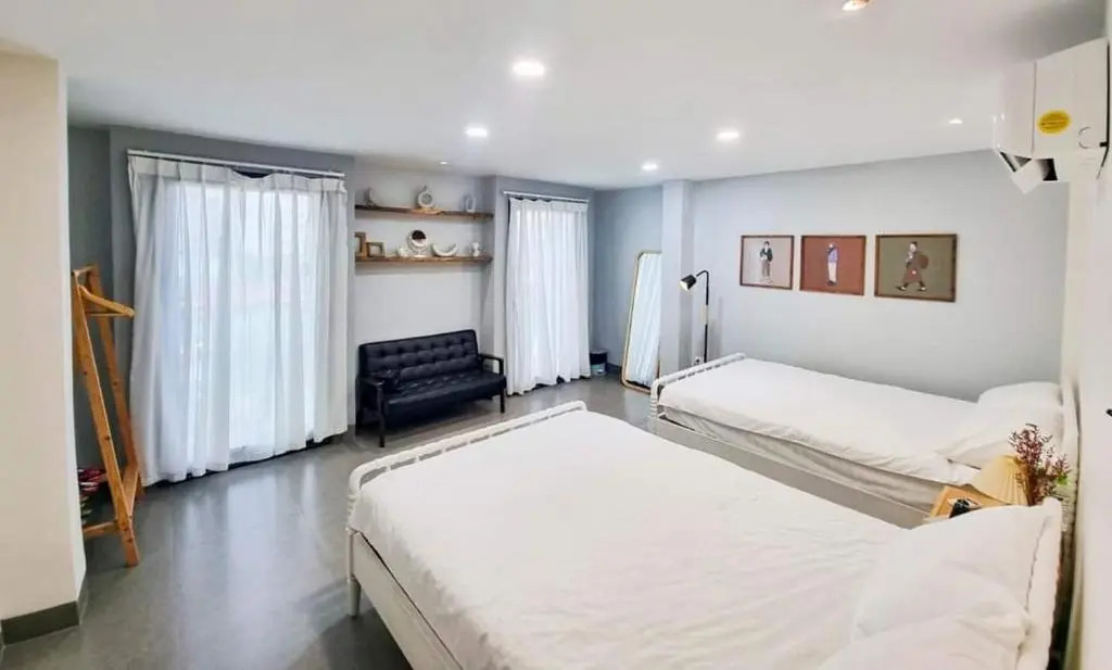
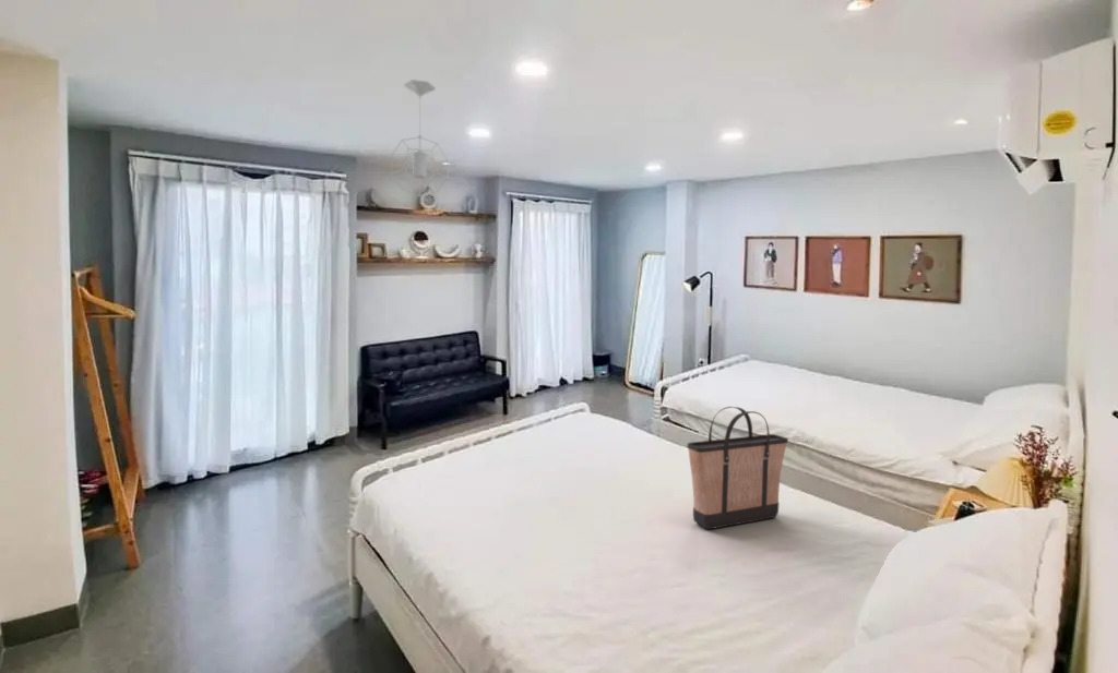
+ pendant light (419, 141)
+ shopping bag (738, 465)
